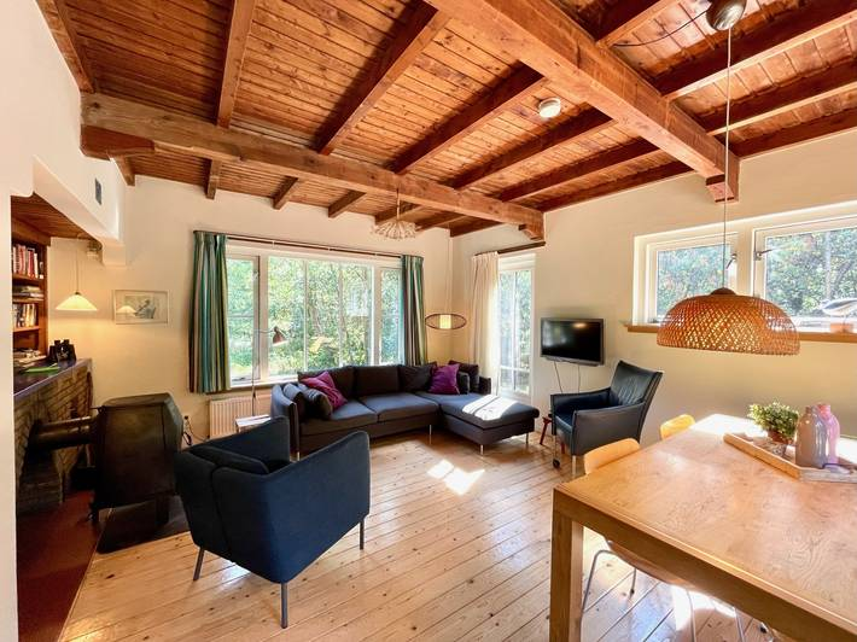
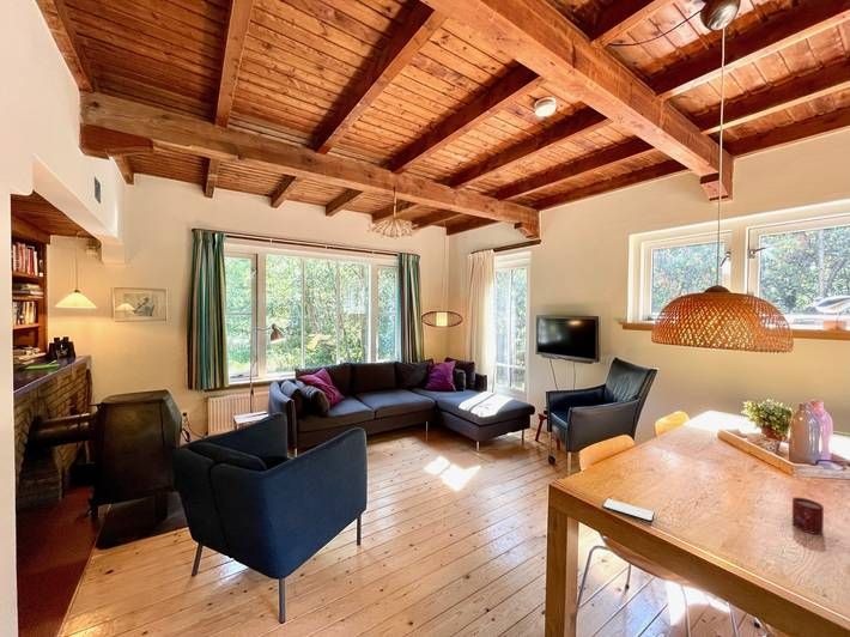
+ smartphone (627, 509)
+ cup (807, 516)
